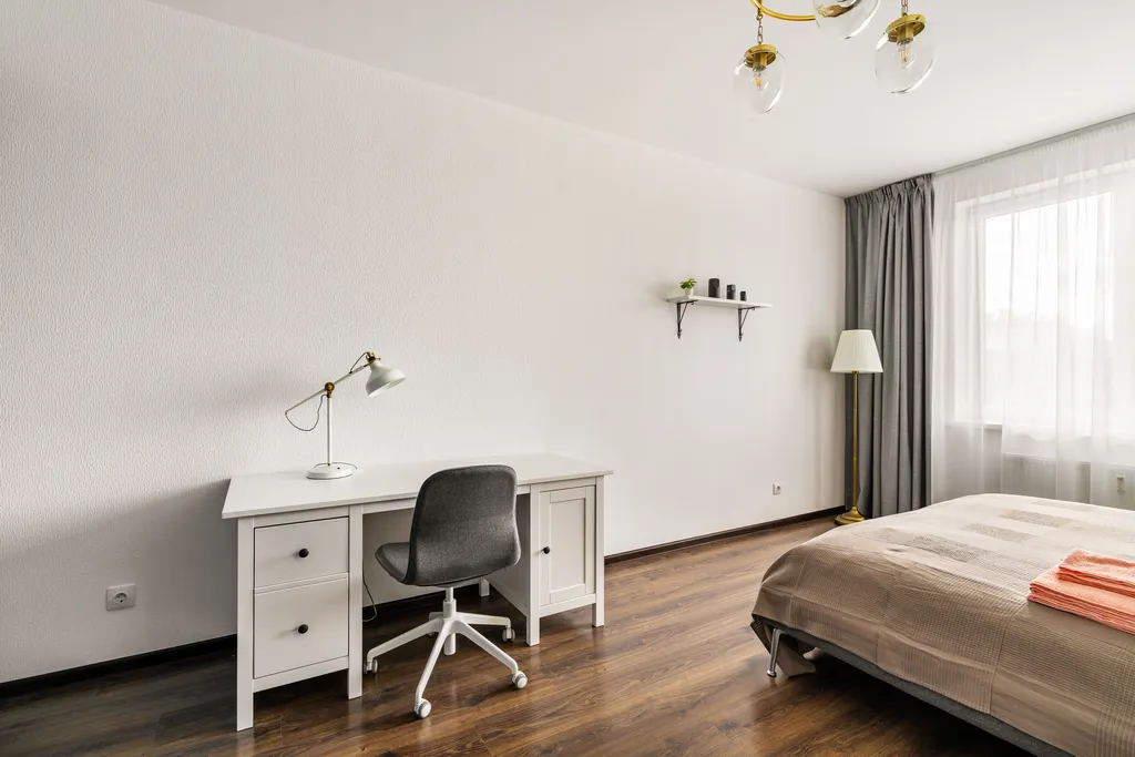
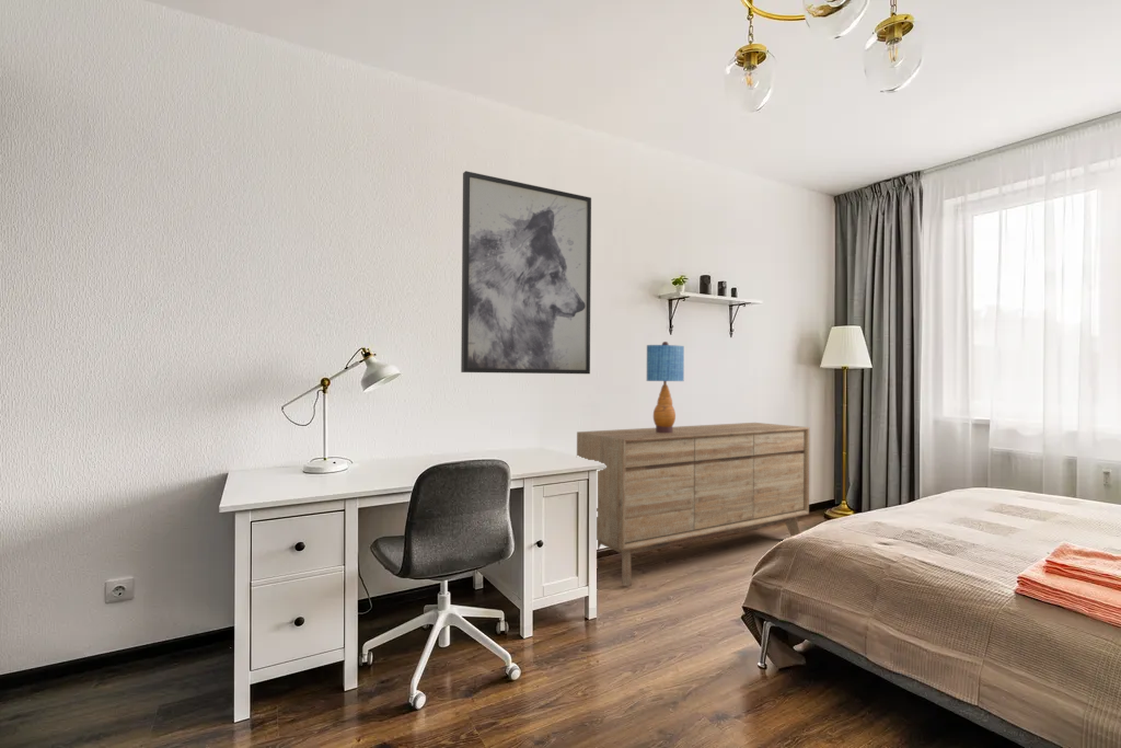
+ sideboard (700, 491)
+ table lamp (664, 385)
+ wall art (530, 279)
